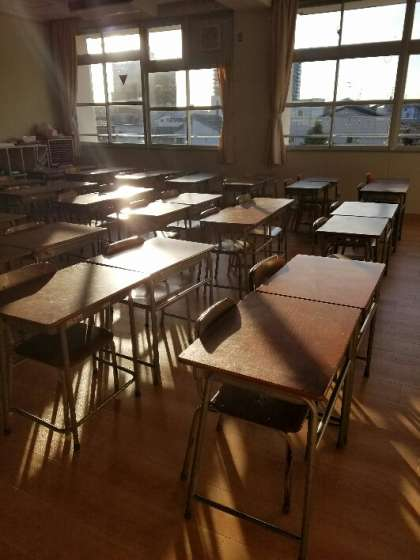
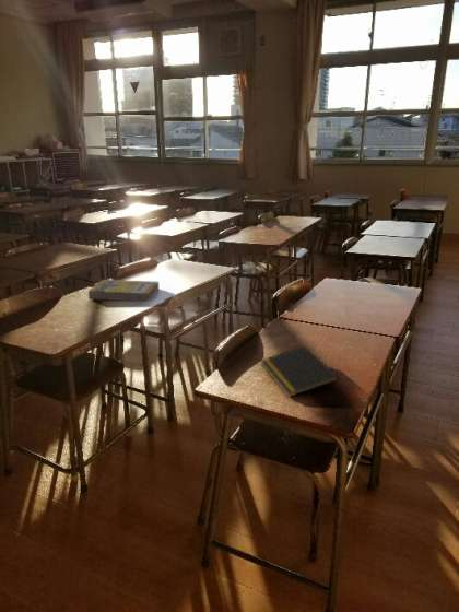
+ book (125, 290)
+ notepad (296, 369)
